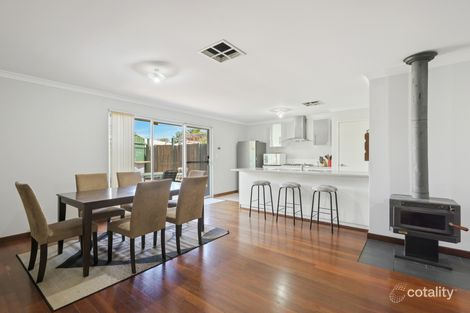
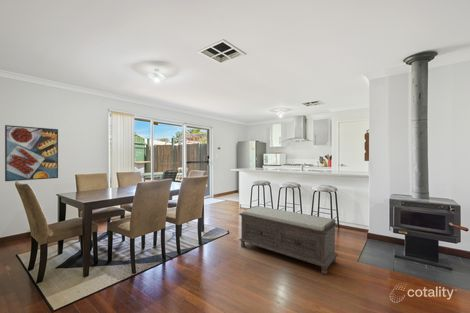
+ bench (284, 234)
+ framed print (33, 153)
